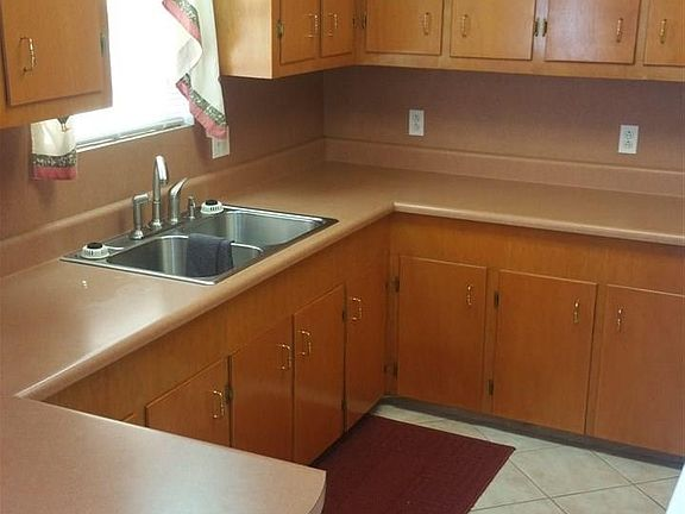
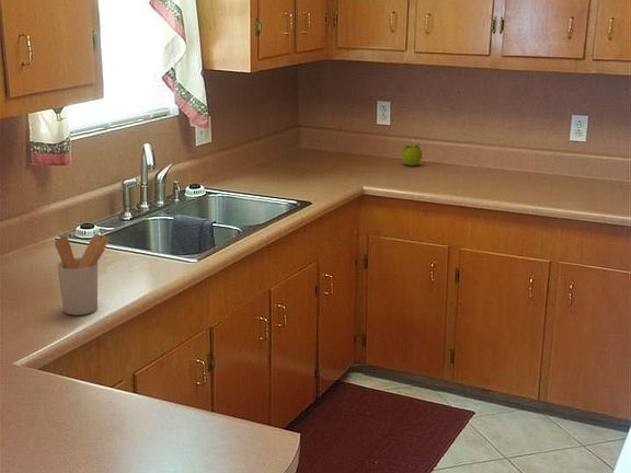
+ utensil holder (85, 272)
+ fruit (411, 154)
